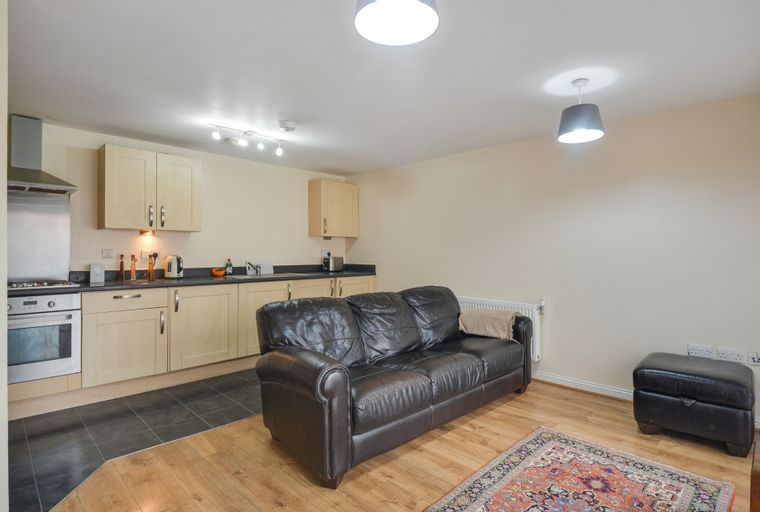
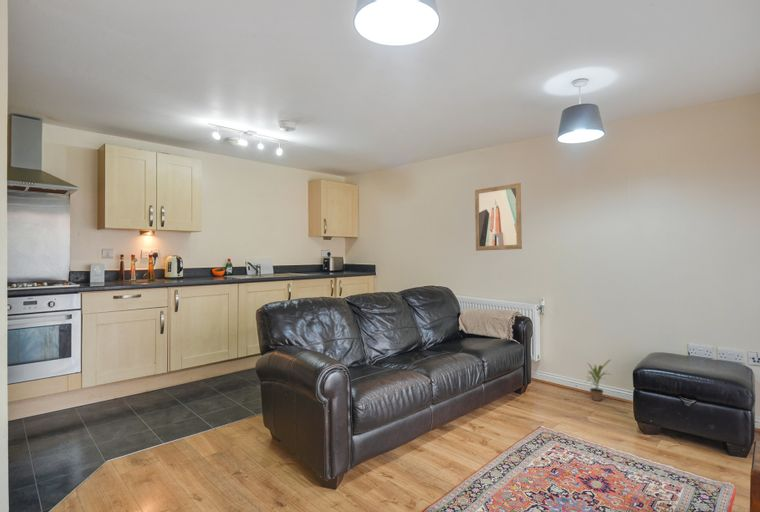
+ wall art (497, 218)
+ potted plant (597, 380)
